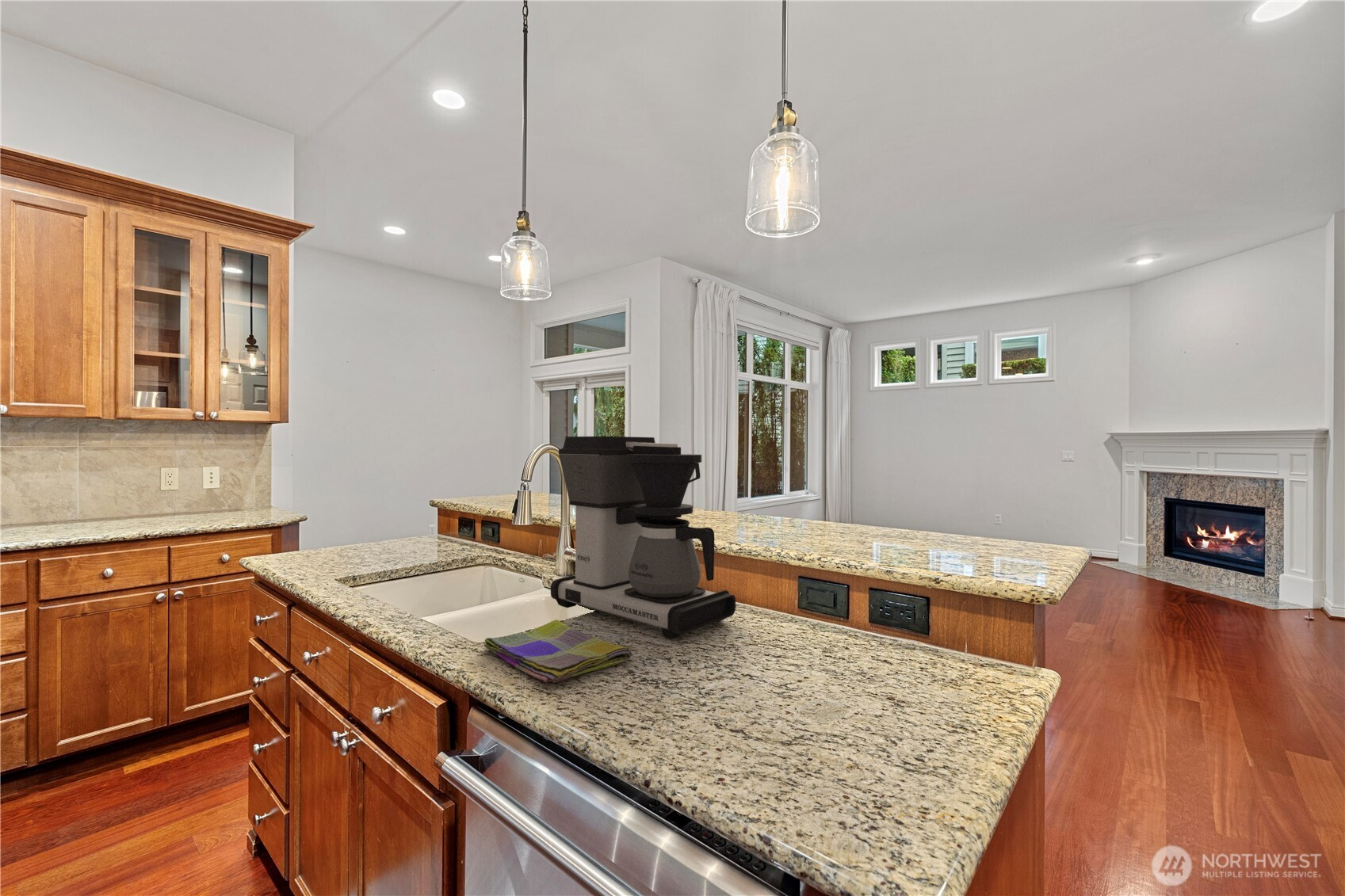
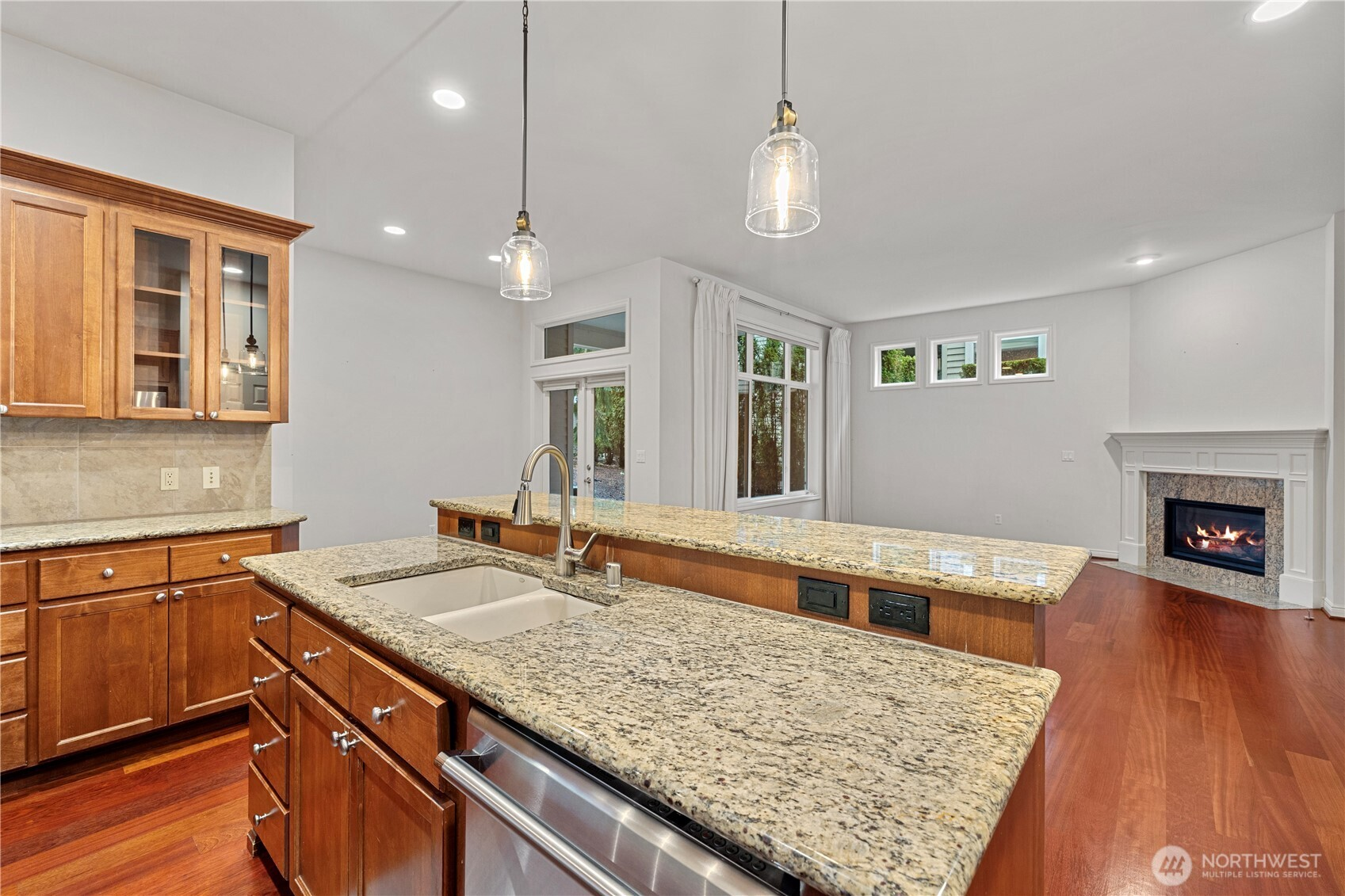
- coffee maker (641, 524)
- dish towel (556, 647)
